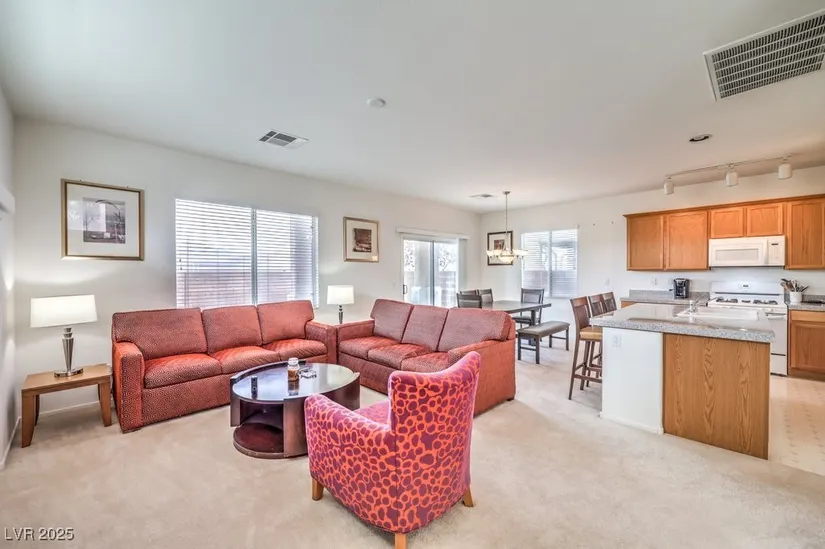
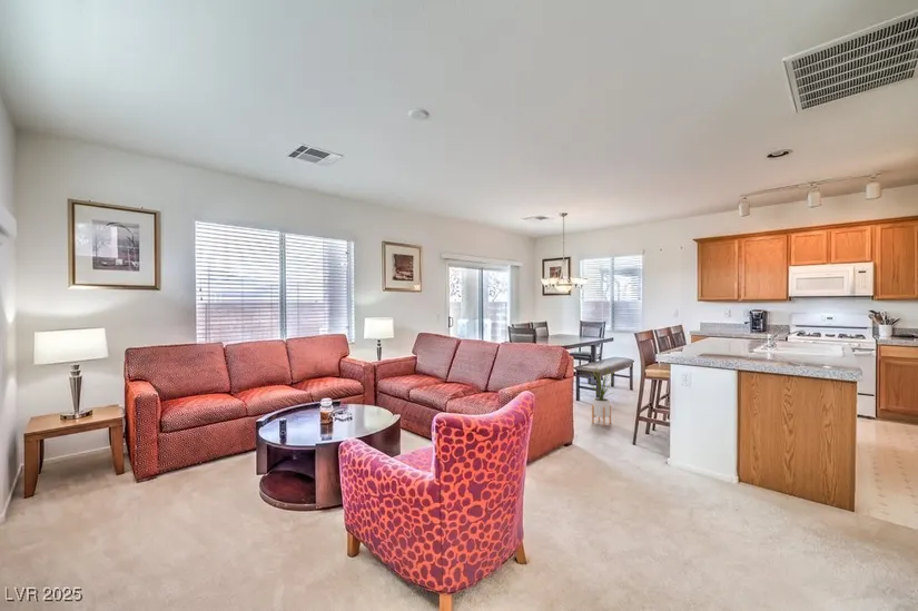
+ house plant (602, 392)
